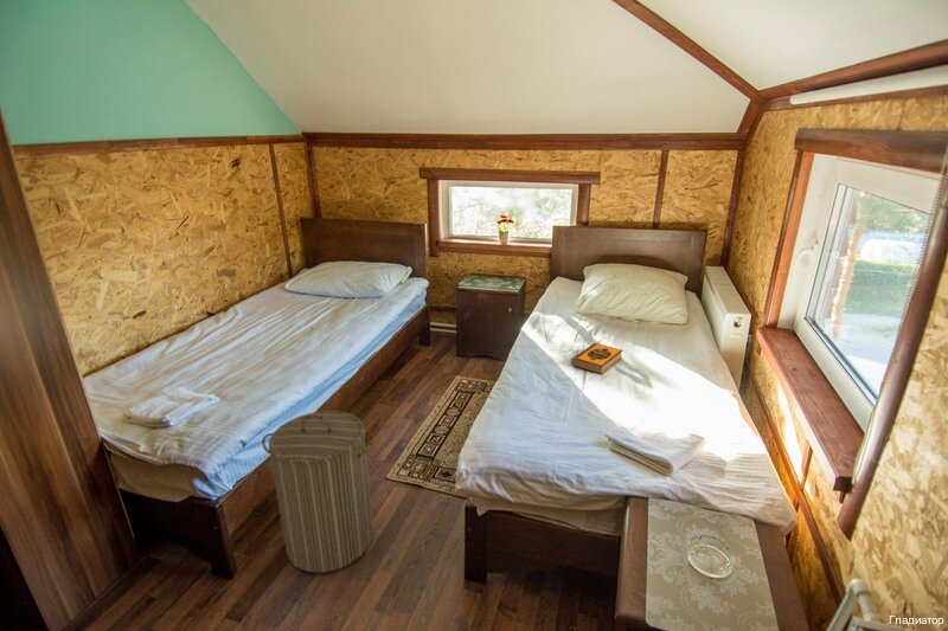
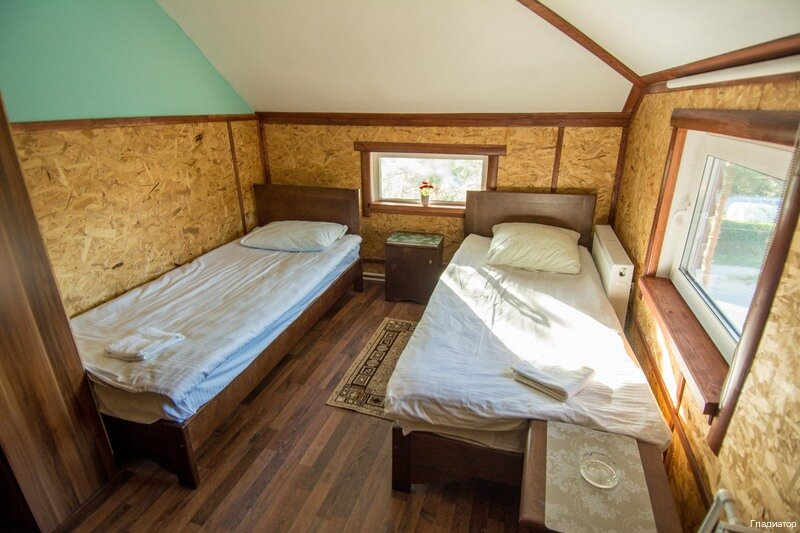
- laundry hamper (324, 479)
- hardback book (596, 356)
